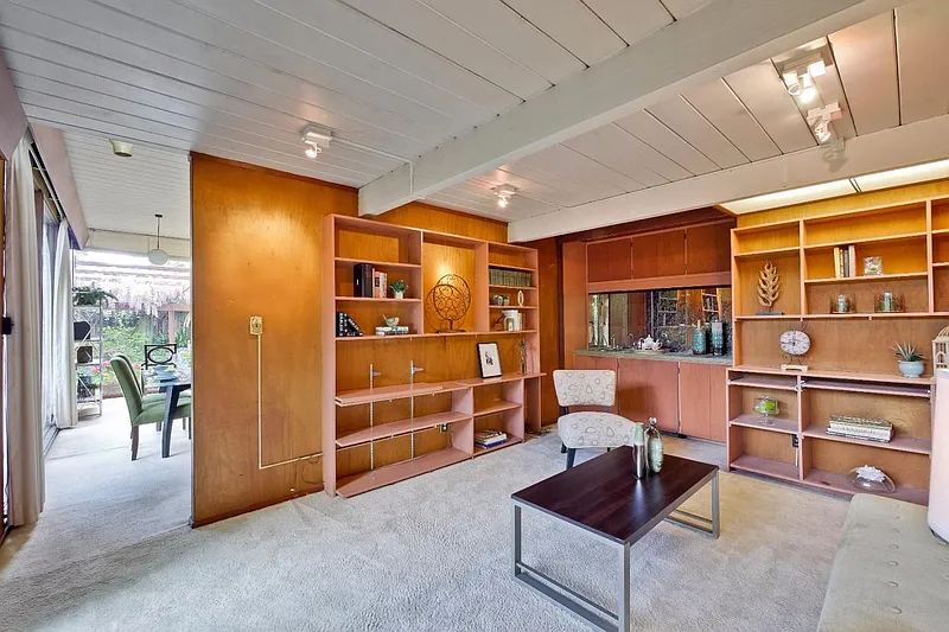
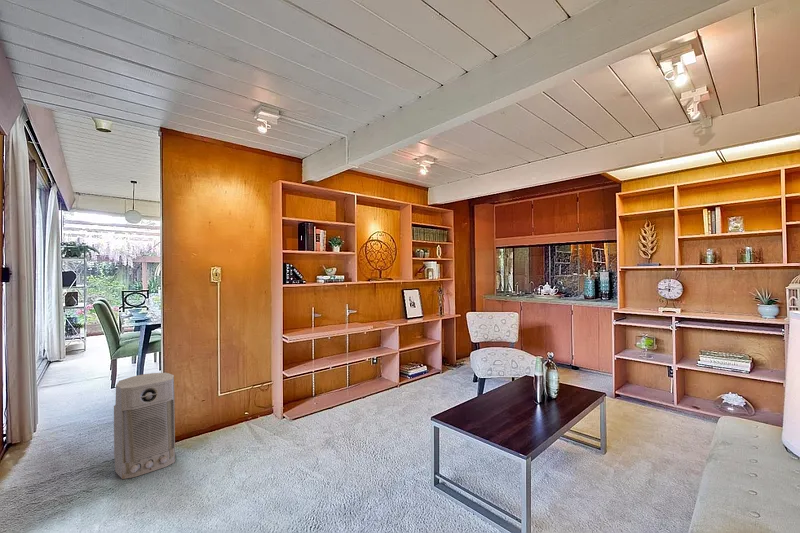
+ air purifier (145, 420)
